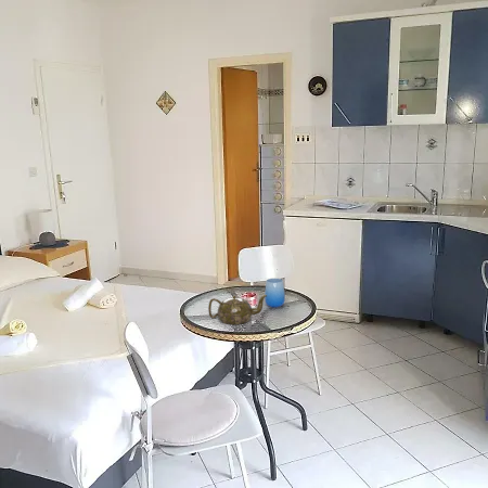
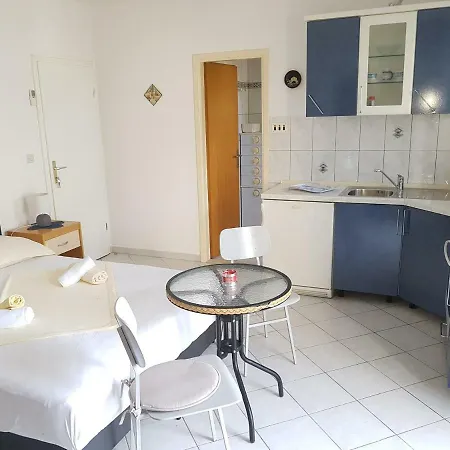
- teapot (237, 307)
- cup (274, 293)
